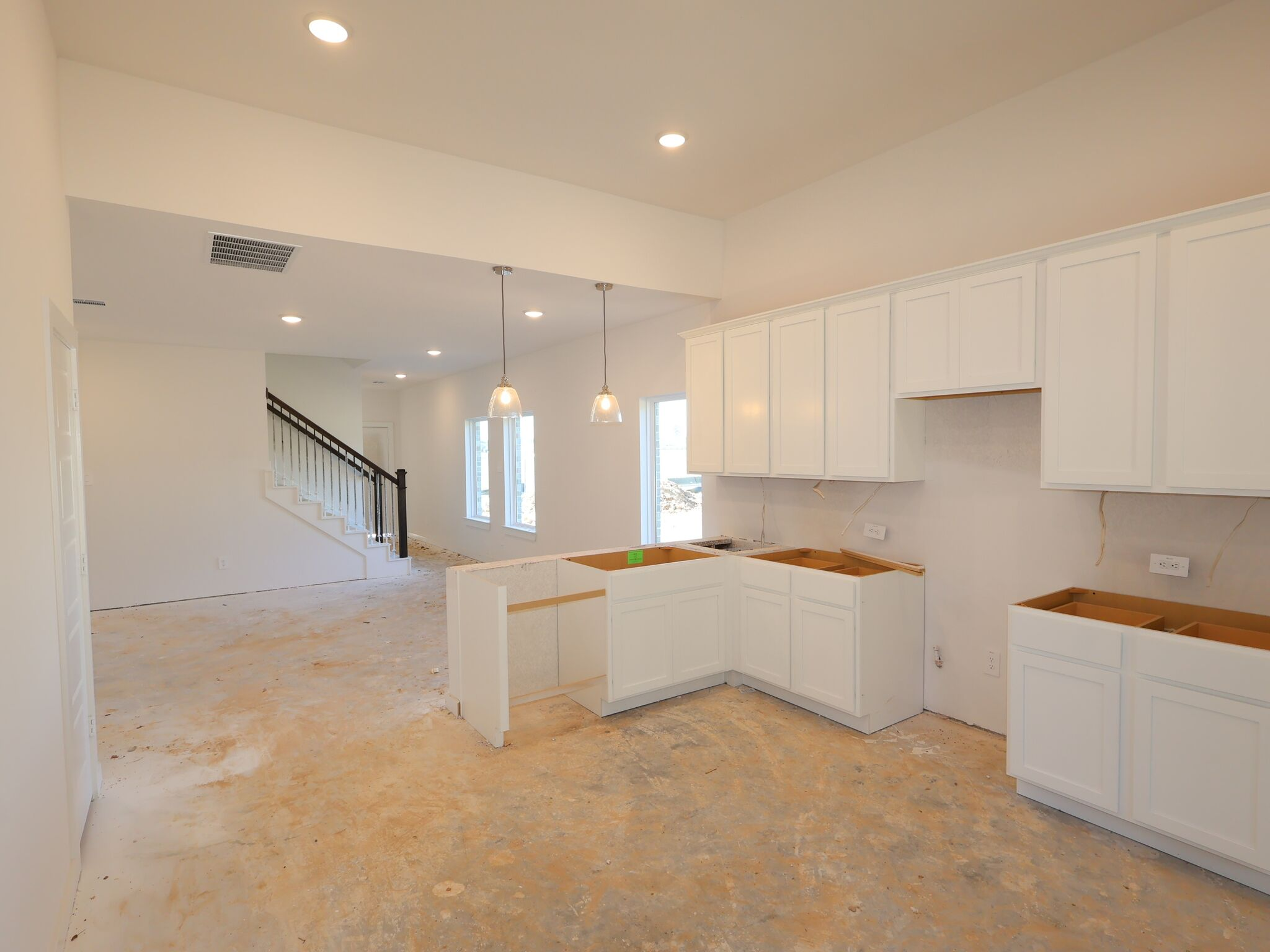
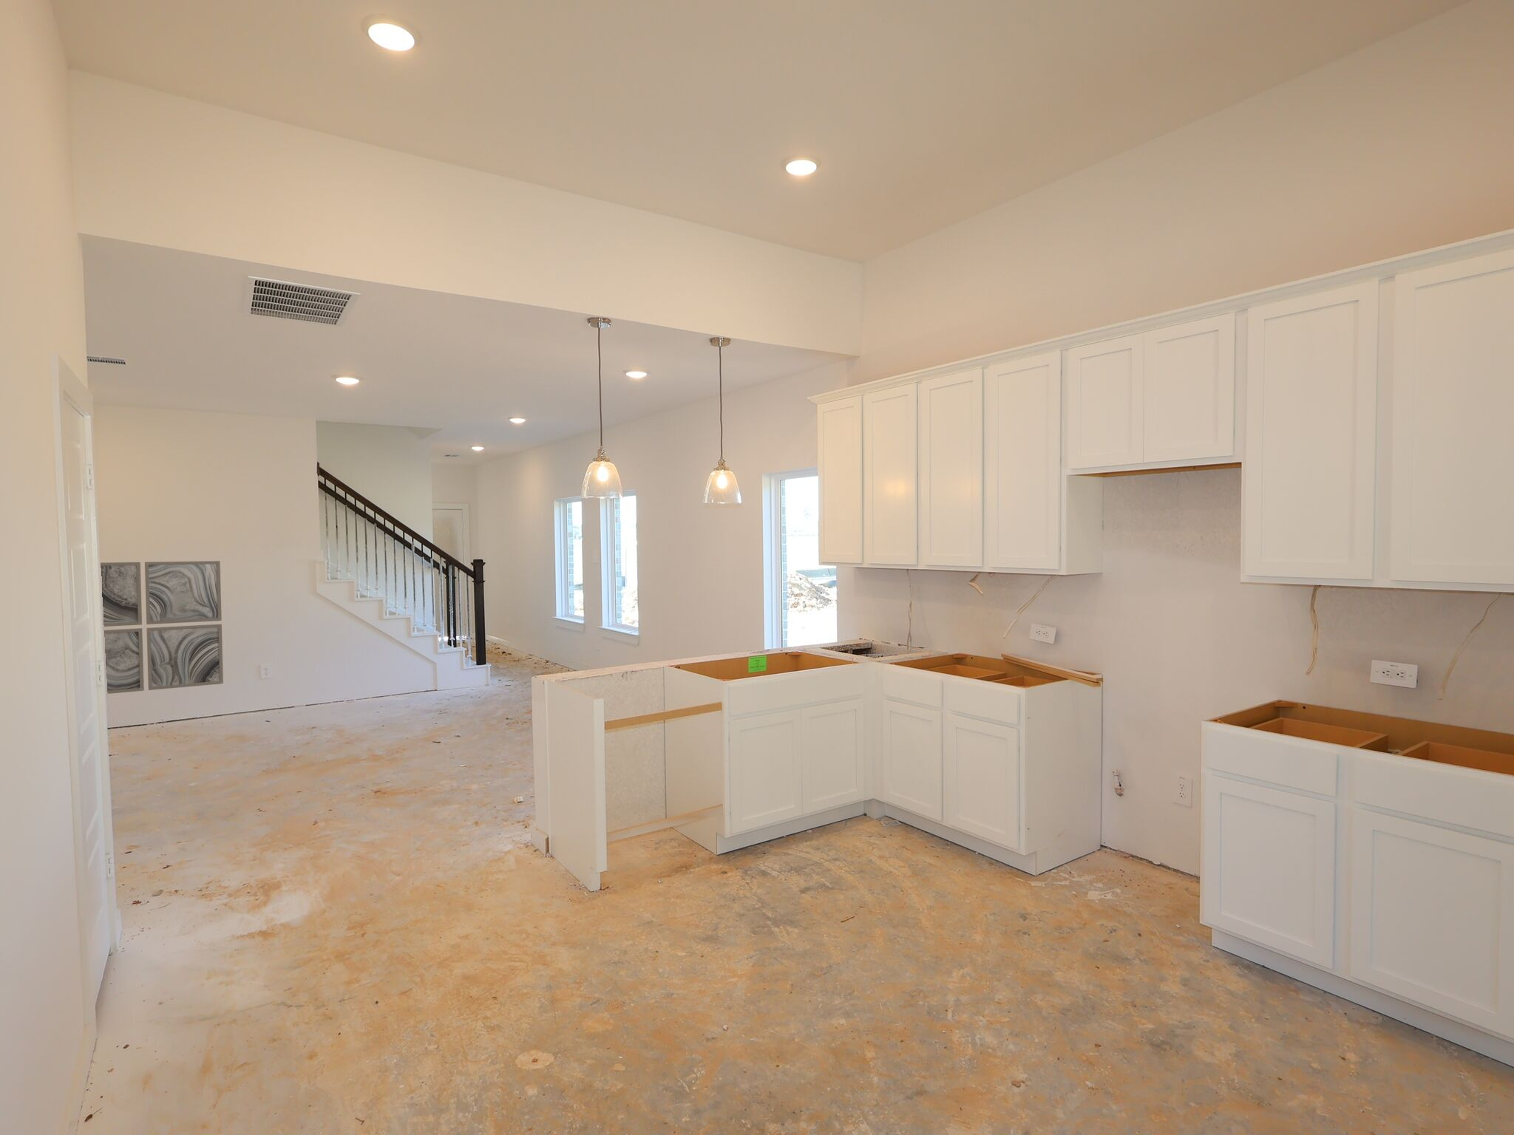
+ wall art (147, 628)
